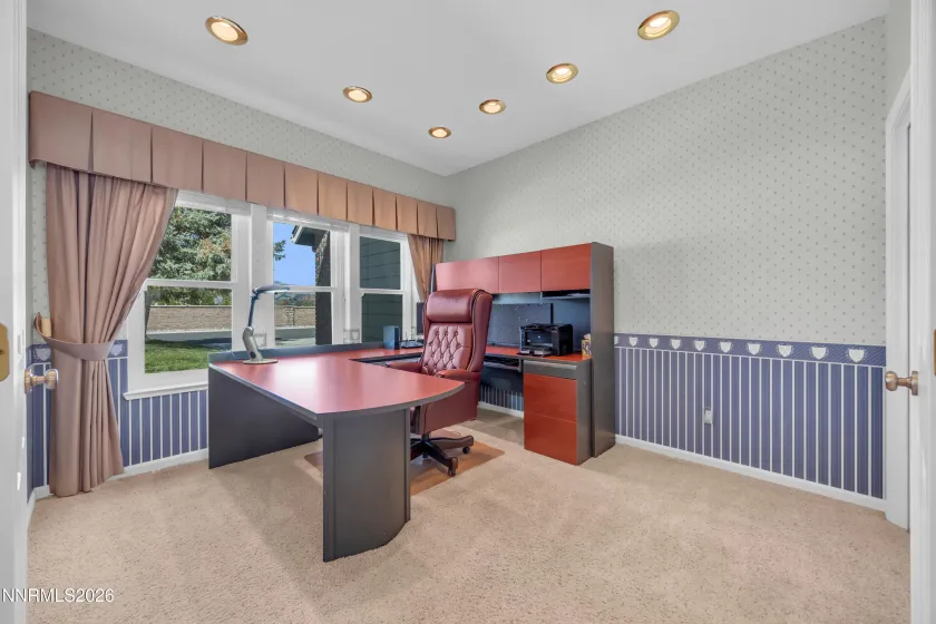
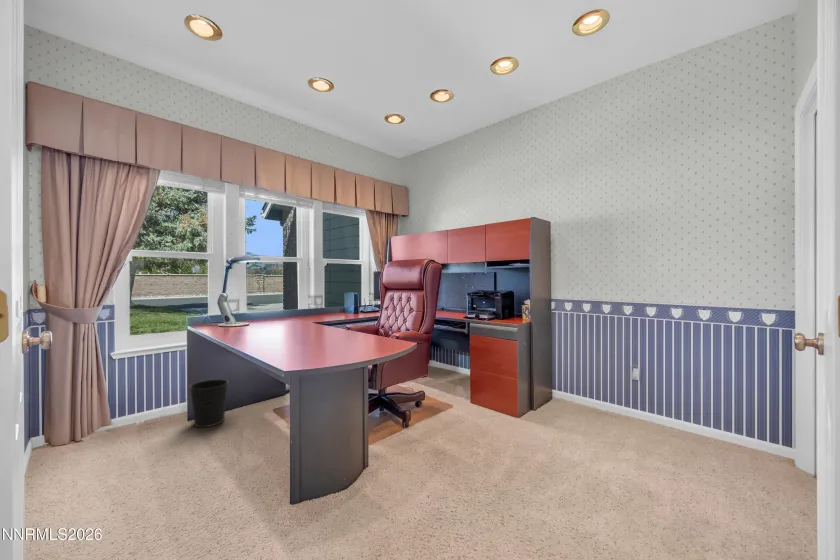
+ wastebasket (209, 402)
